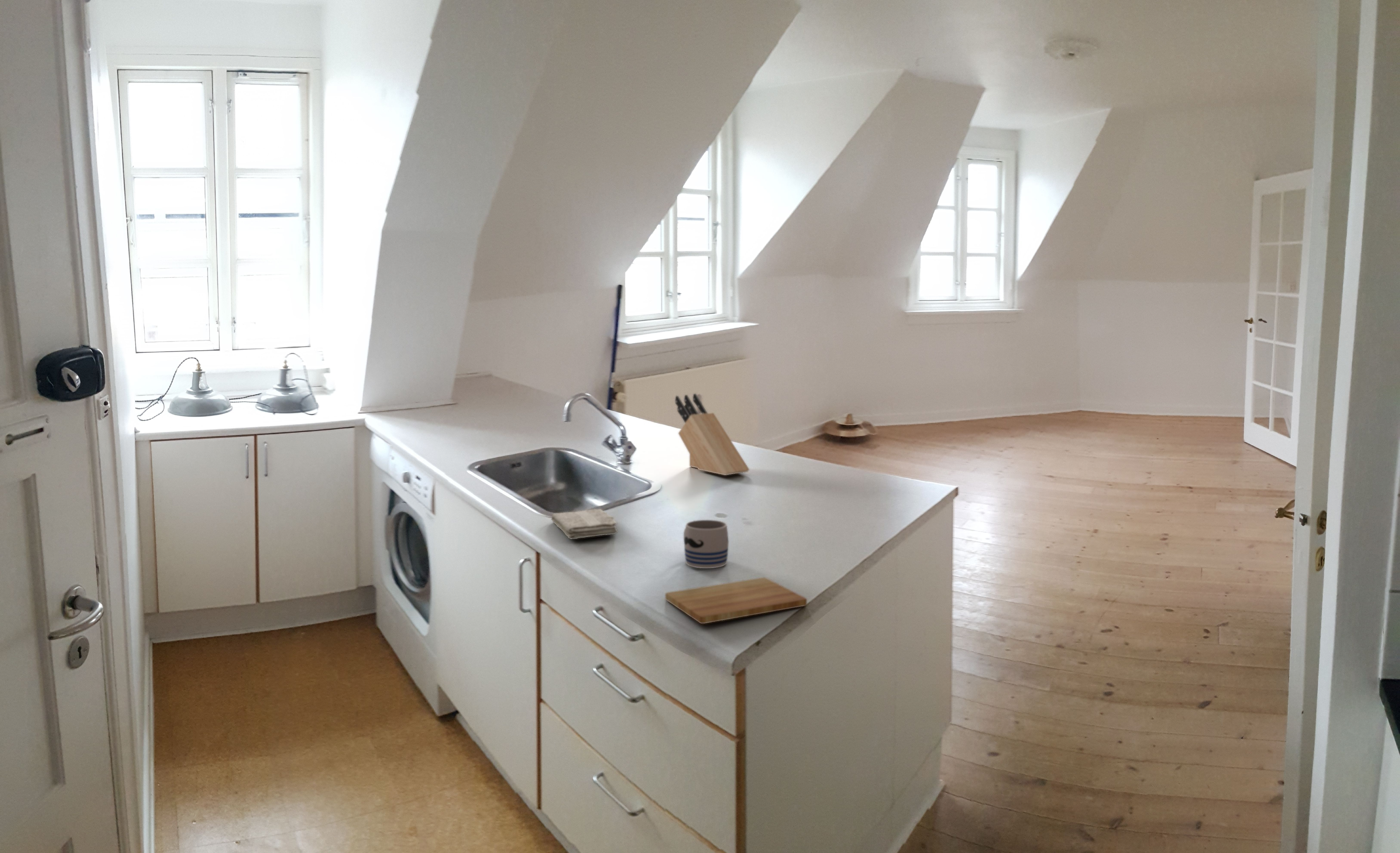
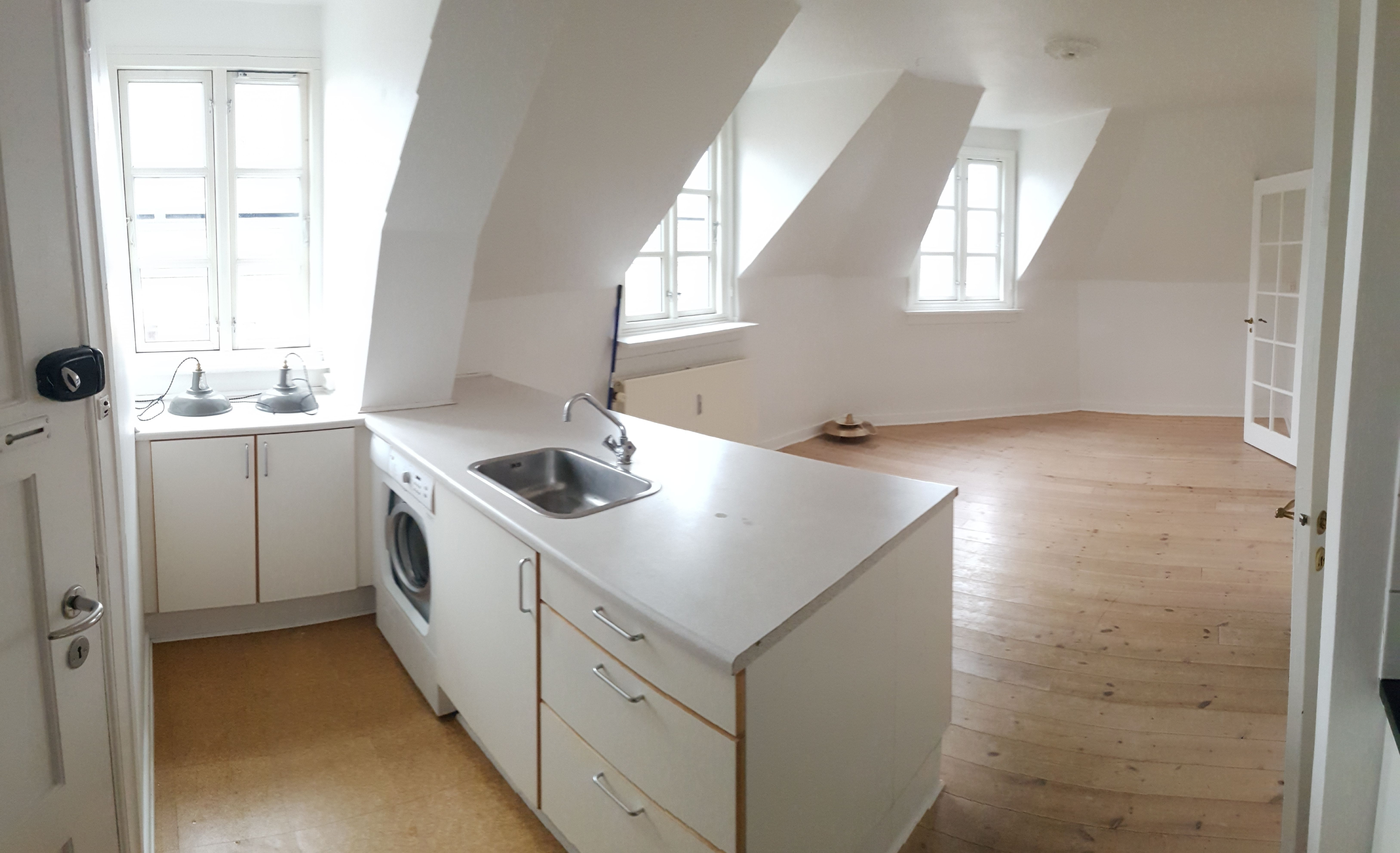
- mug (702, 542)
- washcloth (584, 522)
- knife block (709, 432)
- cutting board (735, 599)
